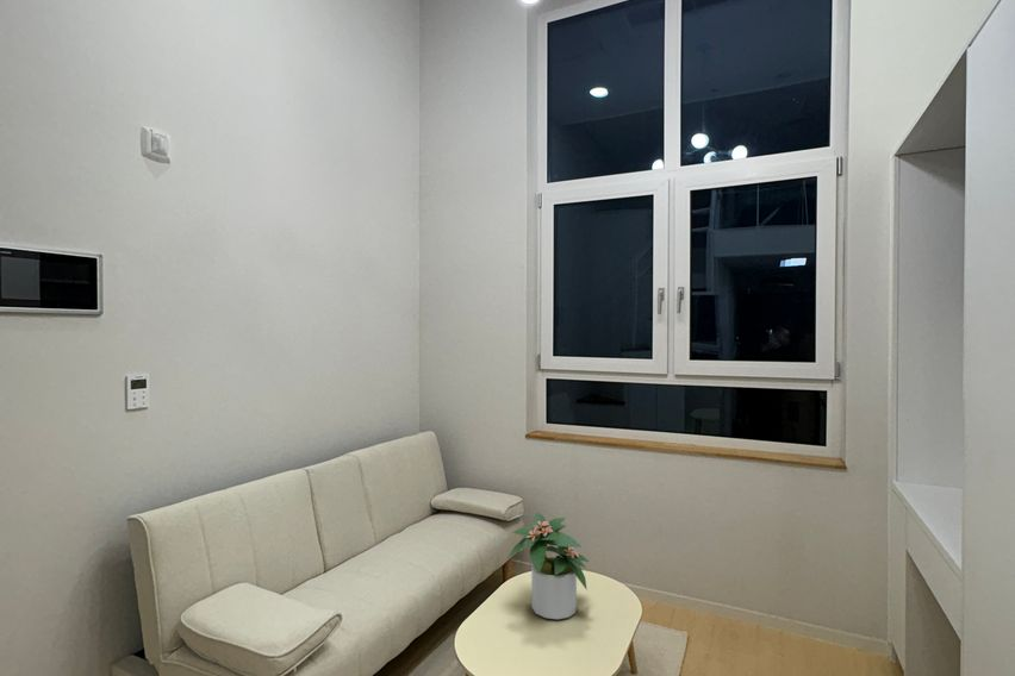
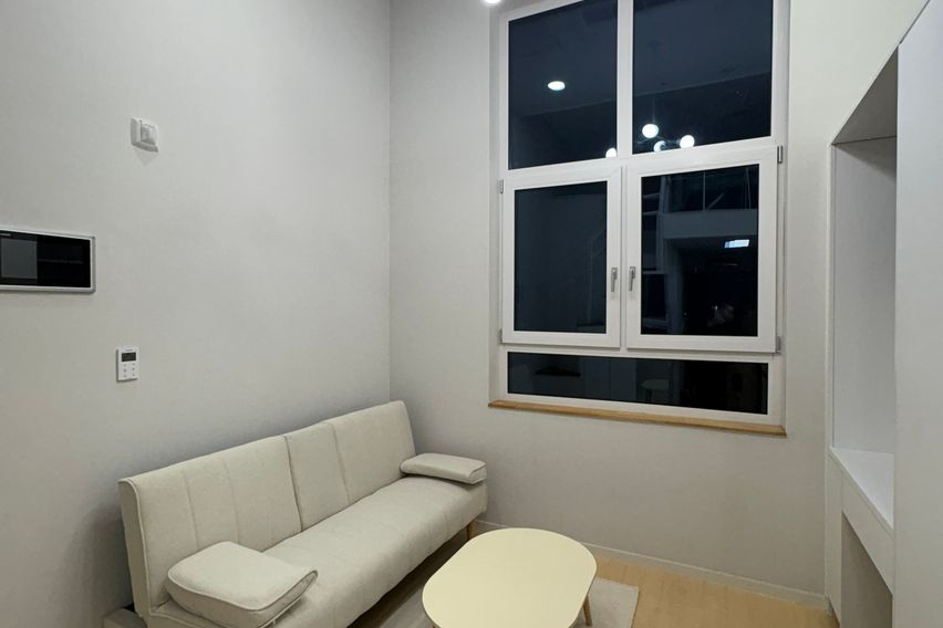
- potted plant (548, 565)
